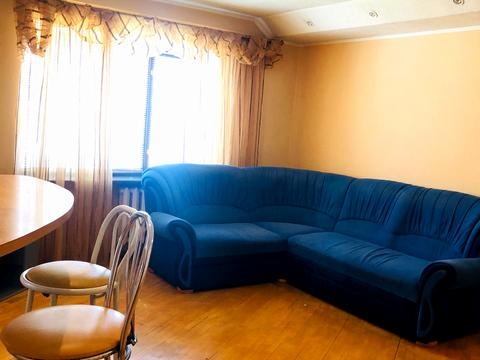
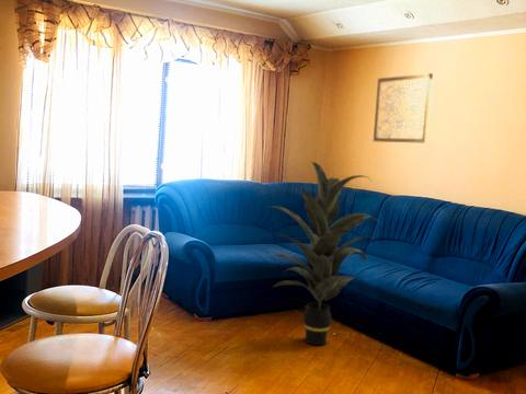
+ indoor plant (320, 252)
+ wall art (403, 109)
